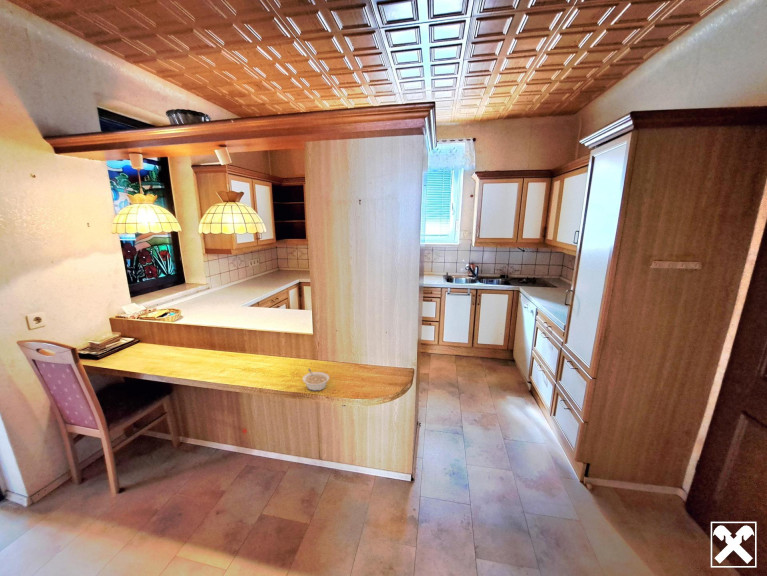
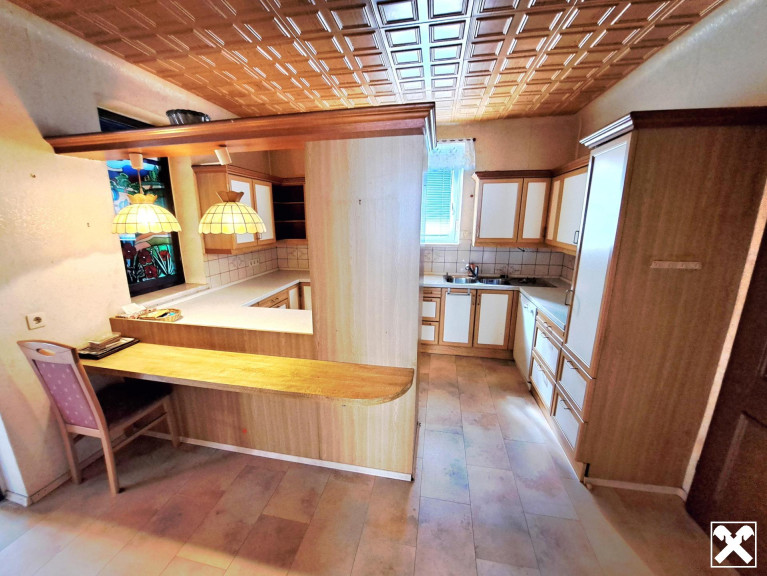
- legume (315, 381)
